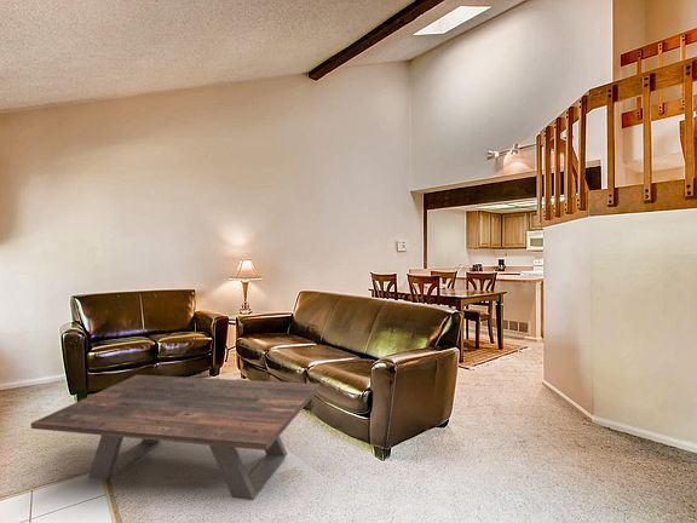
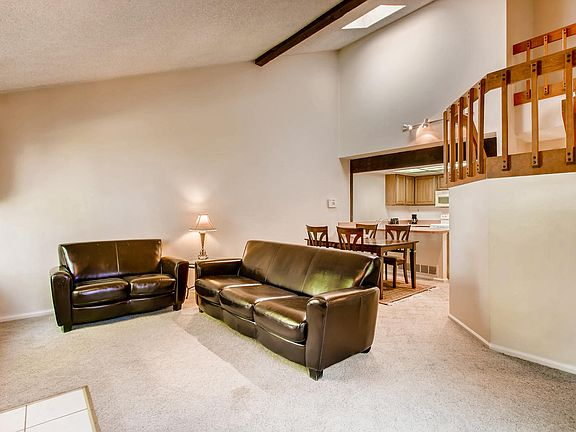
- coffee table (189, 433)
